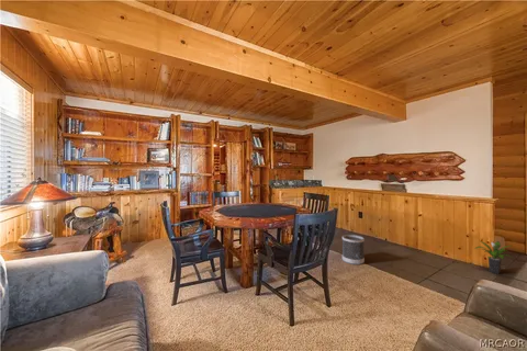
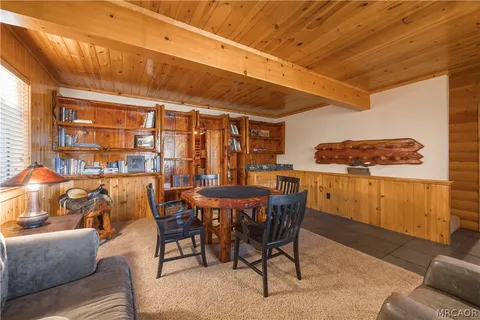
- potted plant (494, 256)
- wastebasket (352, 248)
